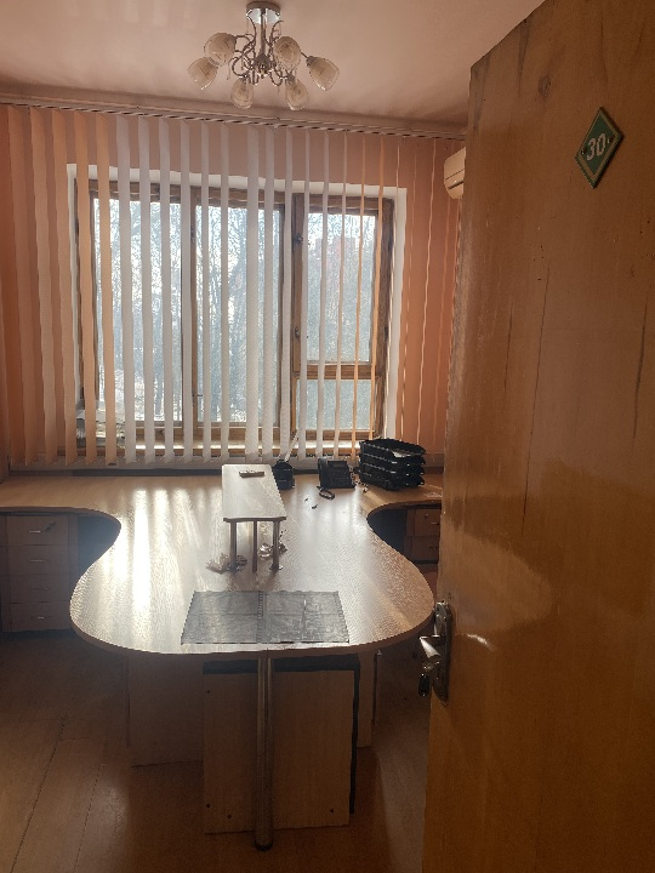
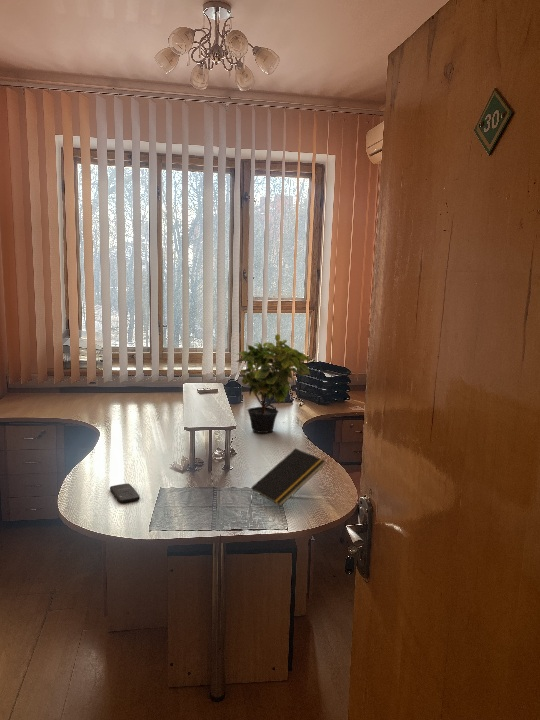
+ potted plant (269, 383)
+ smartphone (124, 492)
+ notepad (288, 479)
